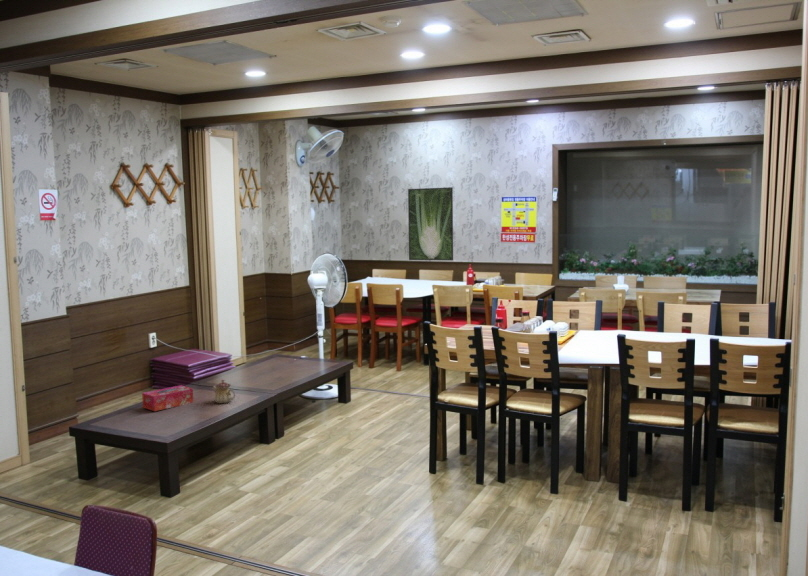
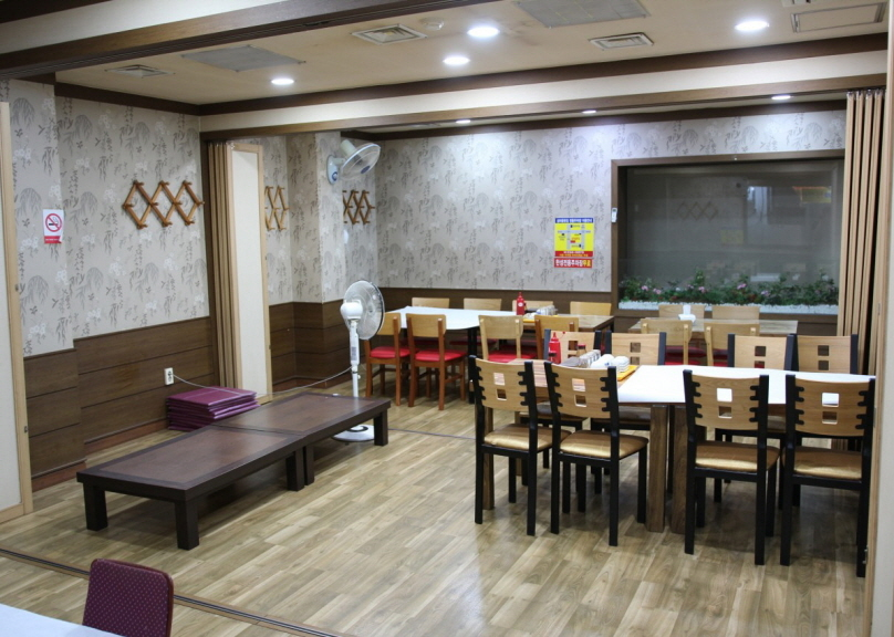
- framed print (430, 224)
- tissue box (168, 397)
- teapot (224, 390)
